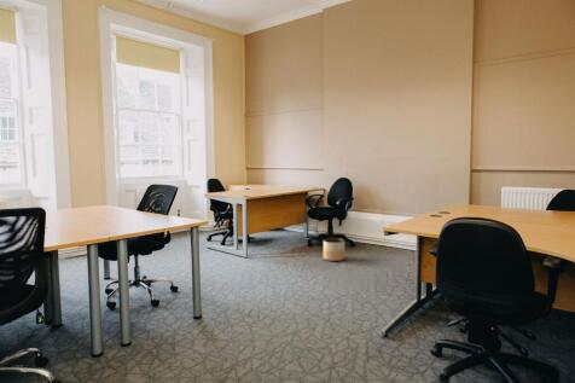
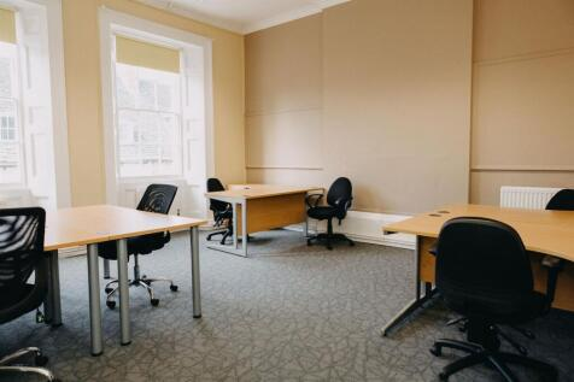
- planter (333, 249)
